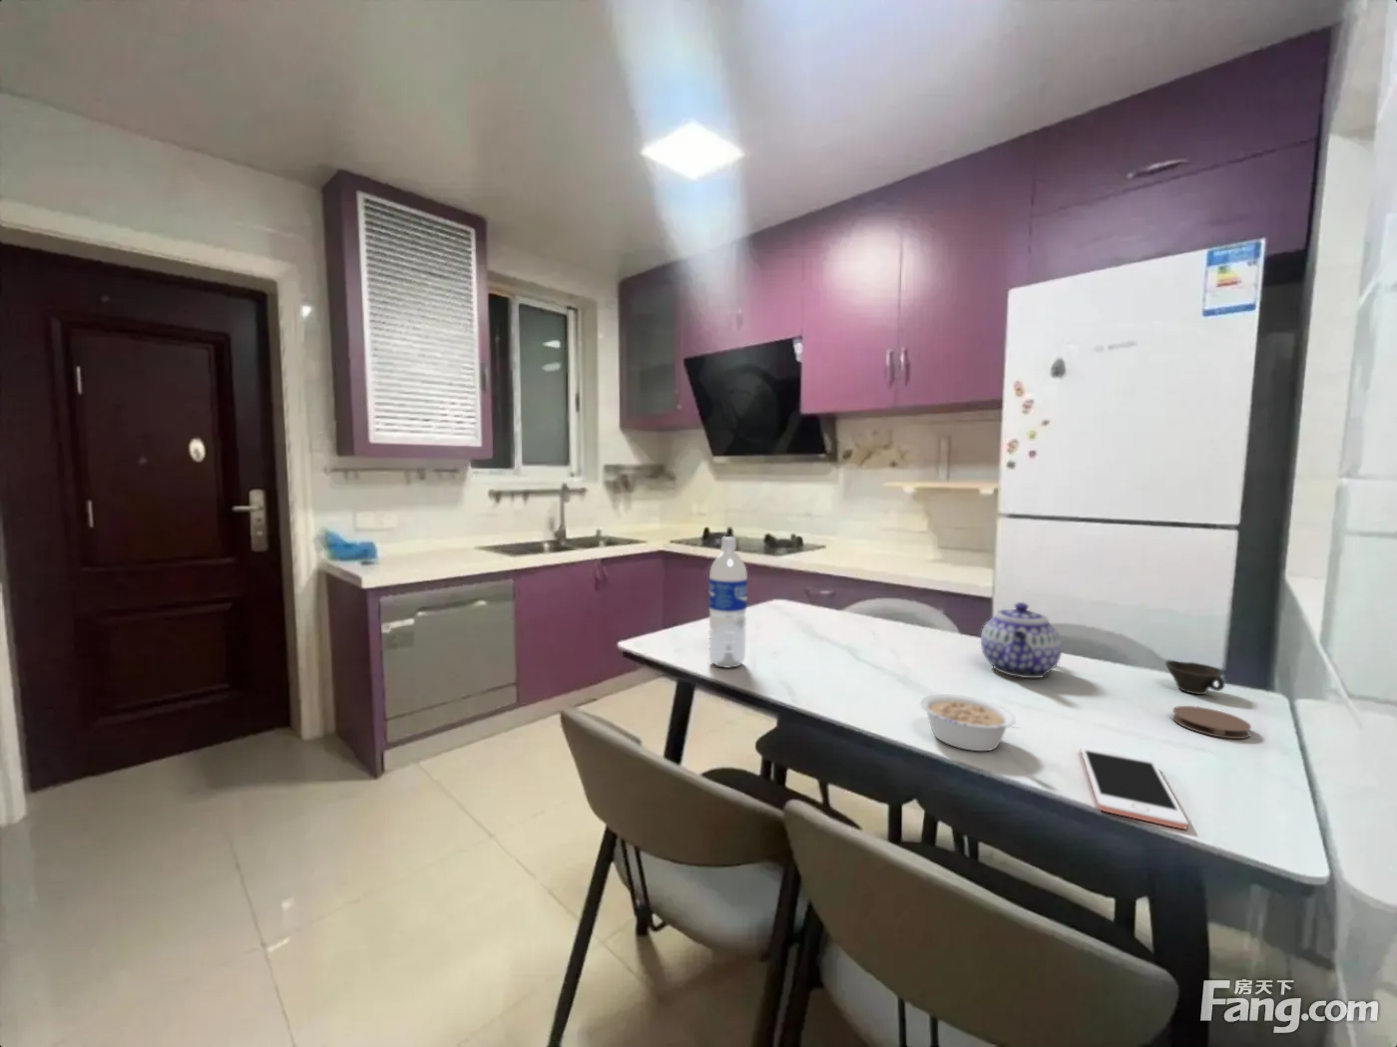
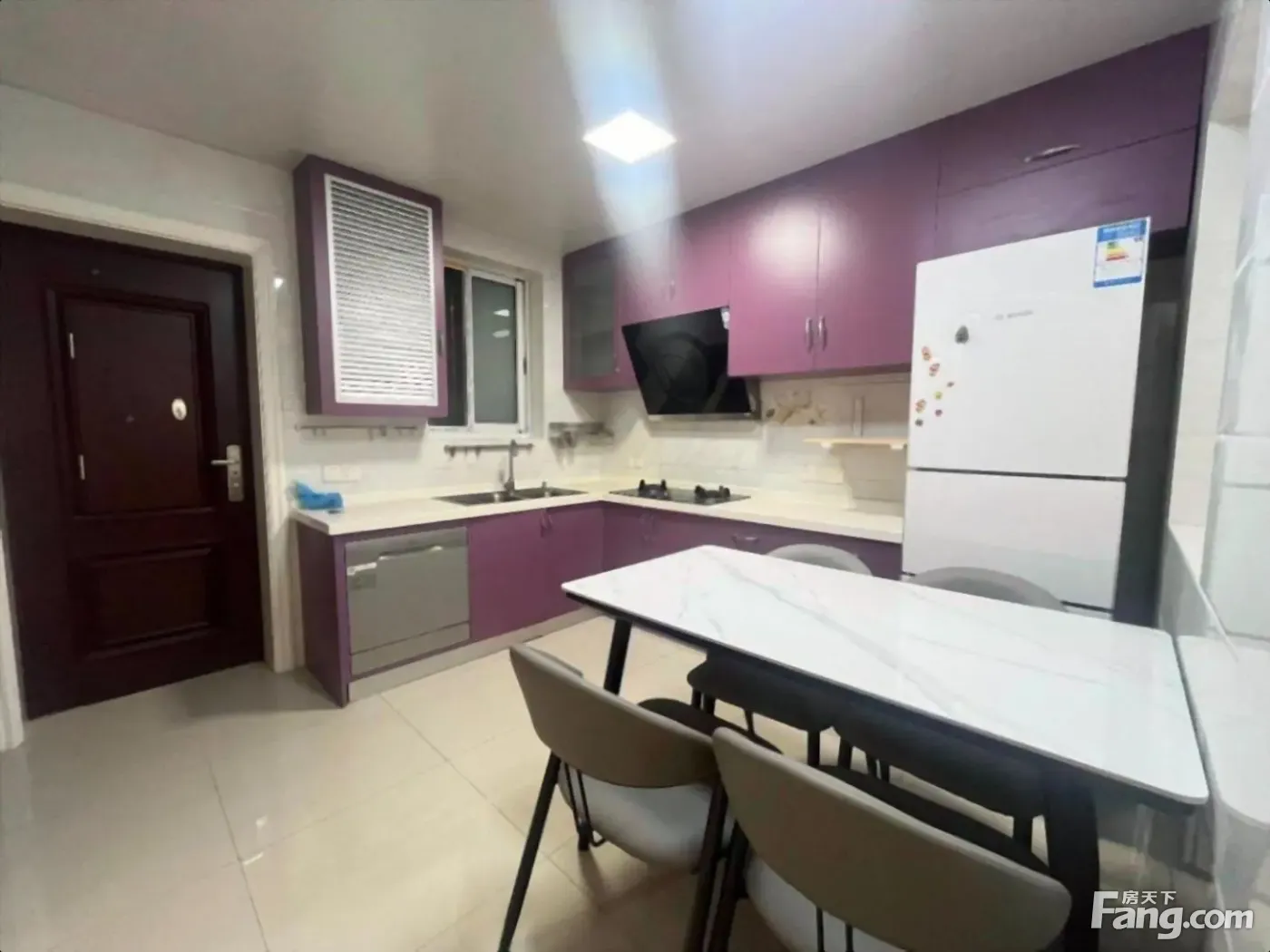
- cup (1195, 679)
- legume (969, 721)
- cell phone (1126, 782)
- teapot (1020, 636)
- water bottle (727, 600)
- coaster (1209, 721)
